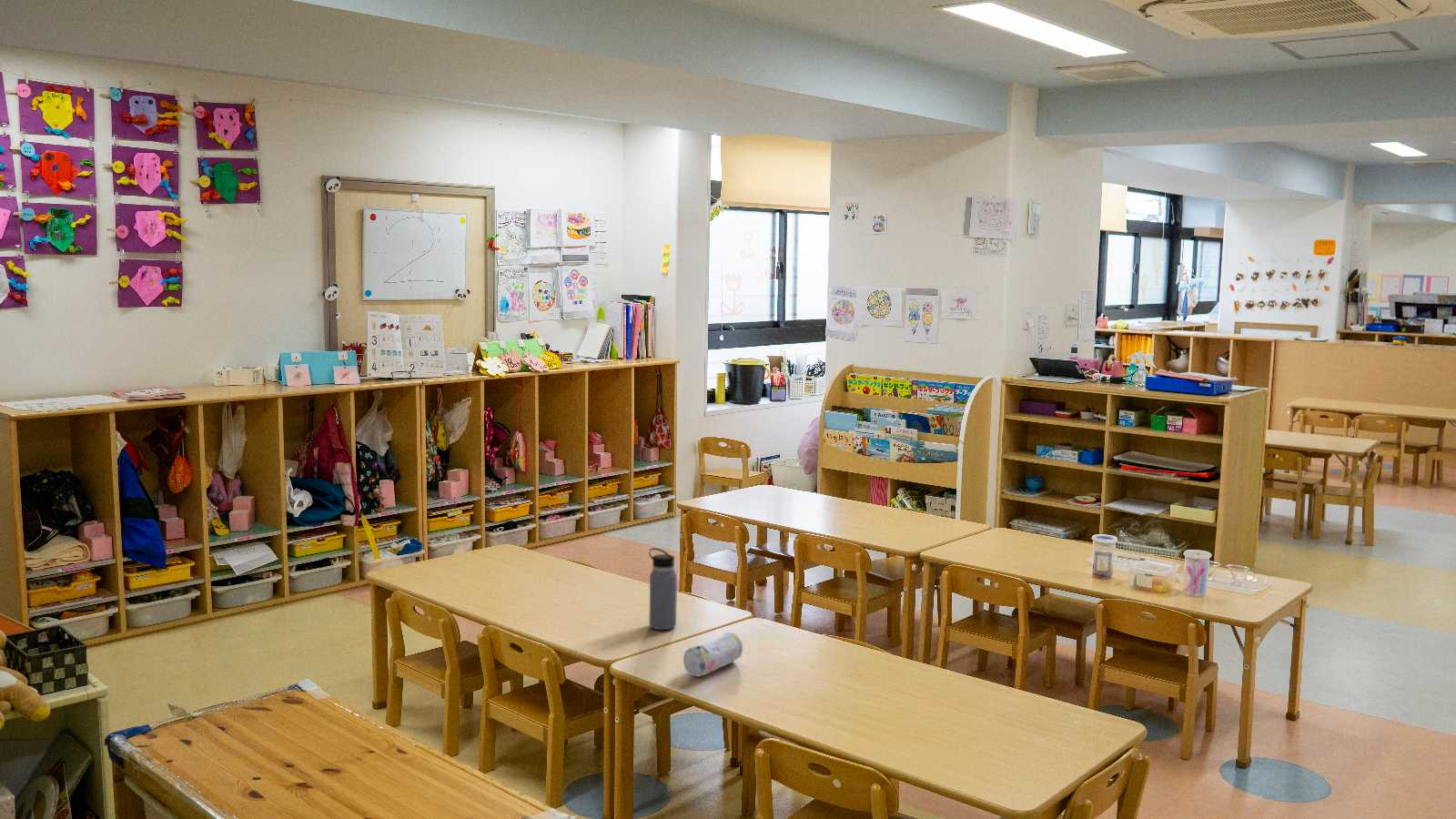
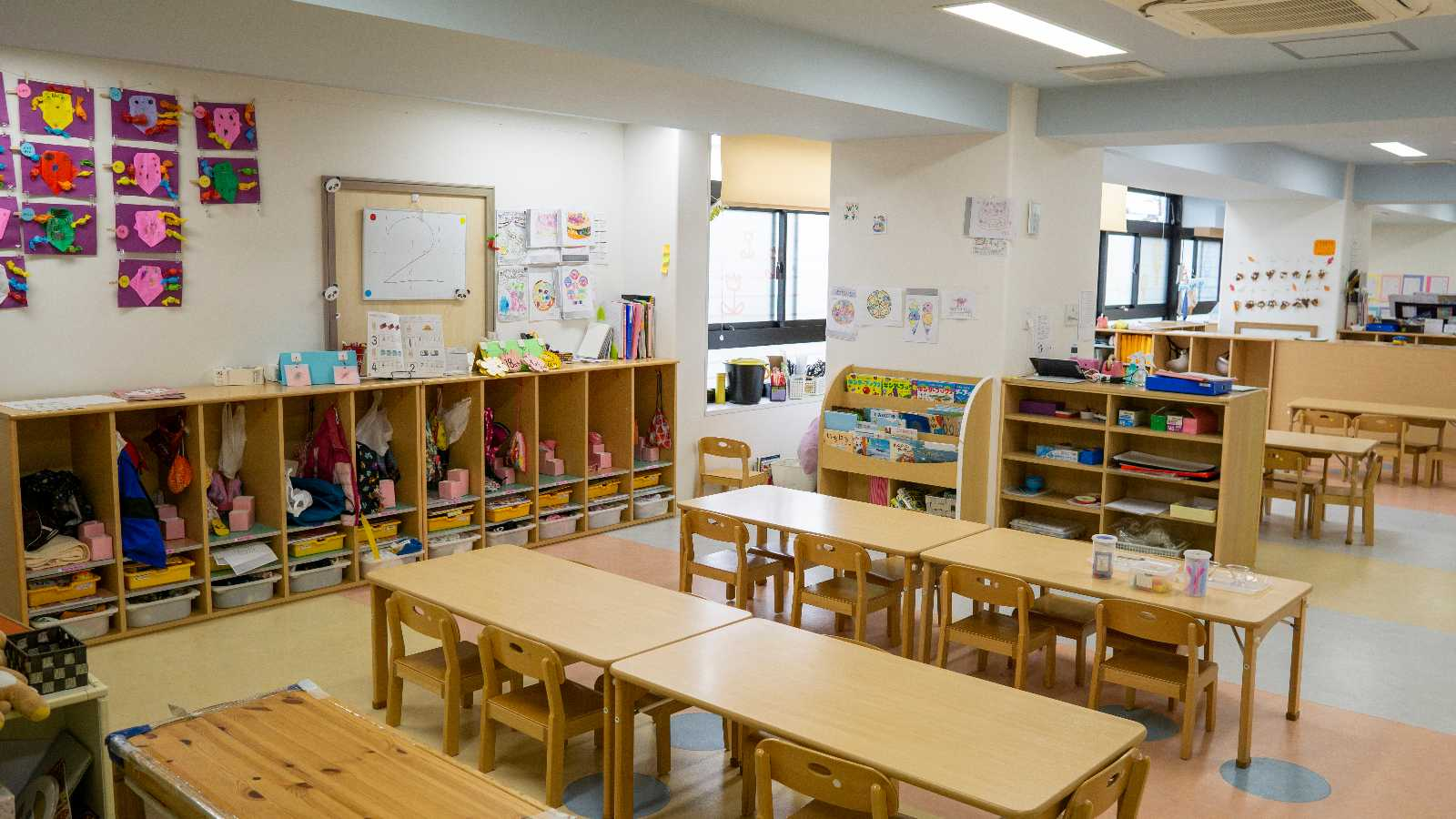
- pencil case (713, 653)
- water bottle (662, 586)
